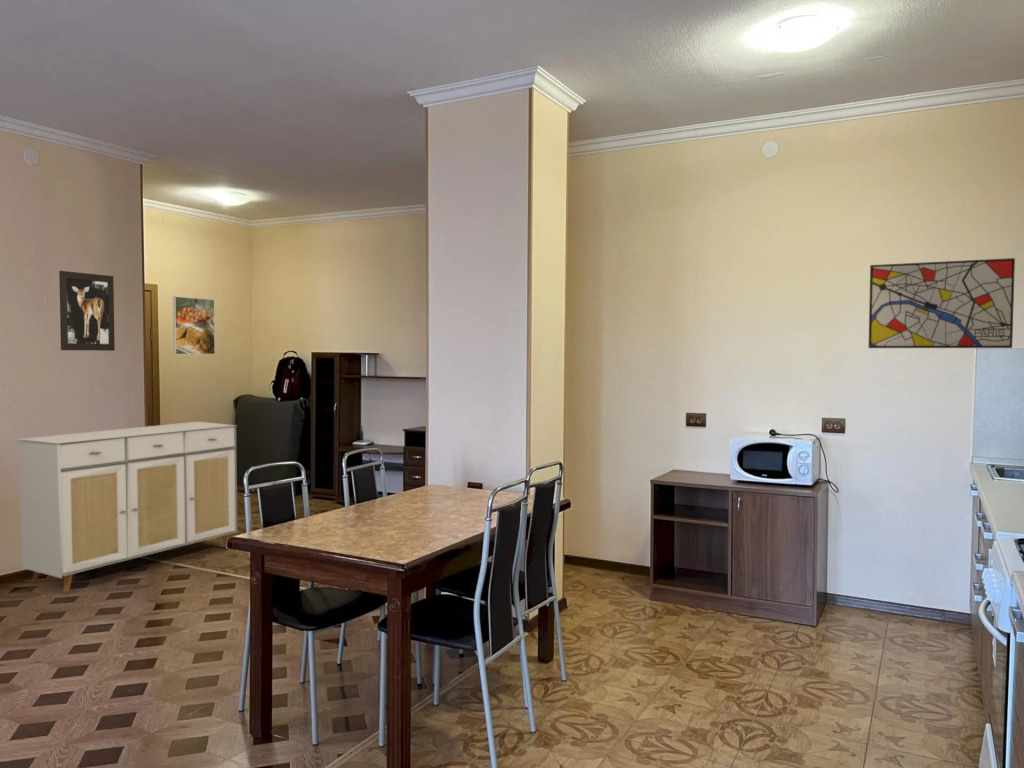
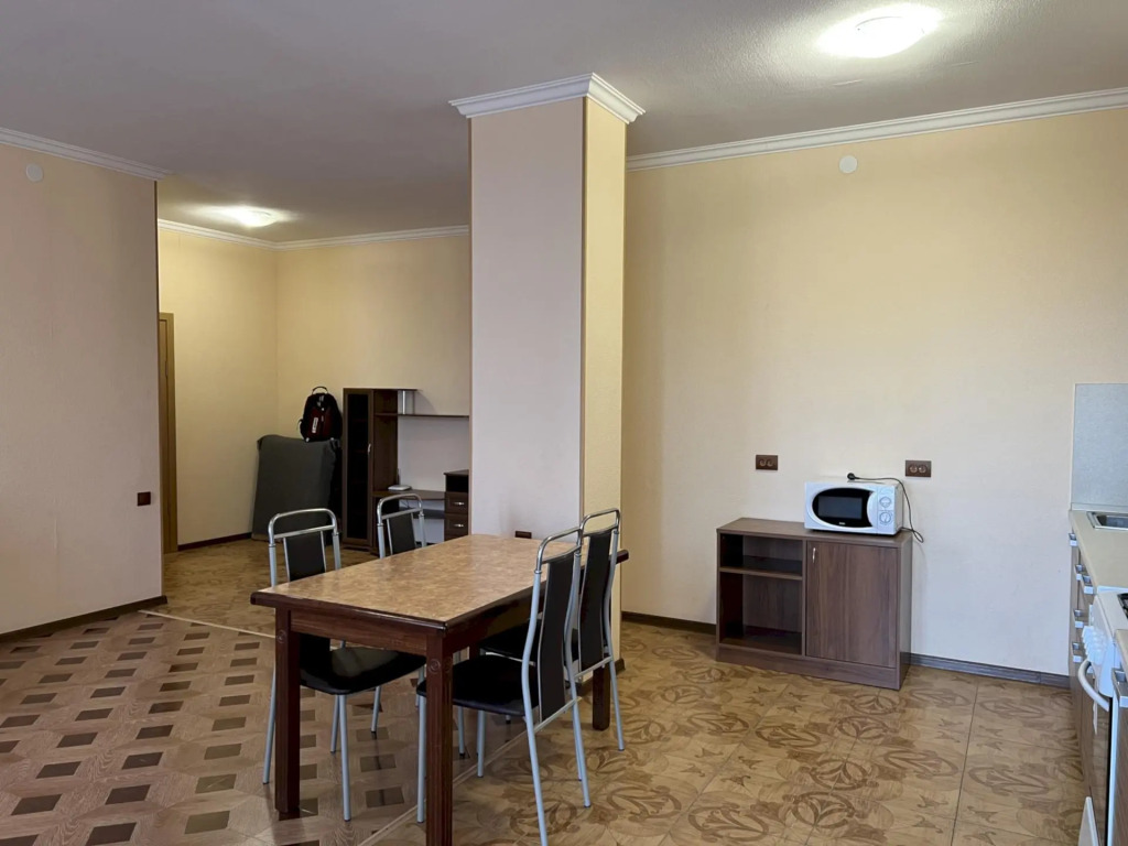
- wall art (88, 312)
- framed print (194, 326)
- wall art (938, 305)
- sideboard (138, 497)
